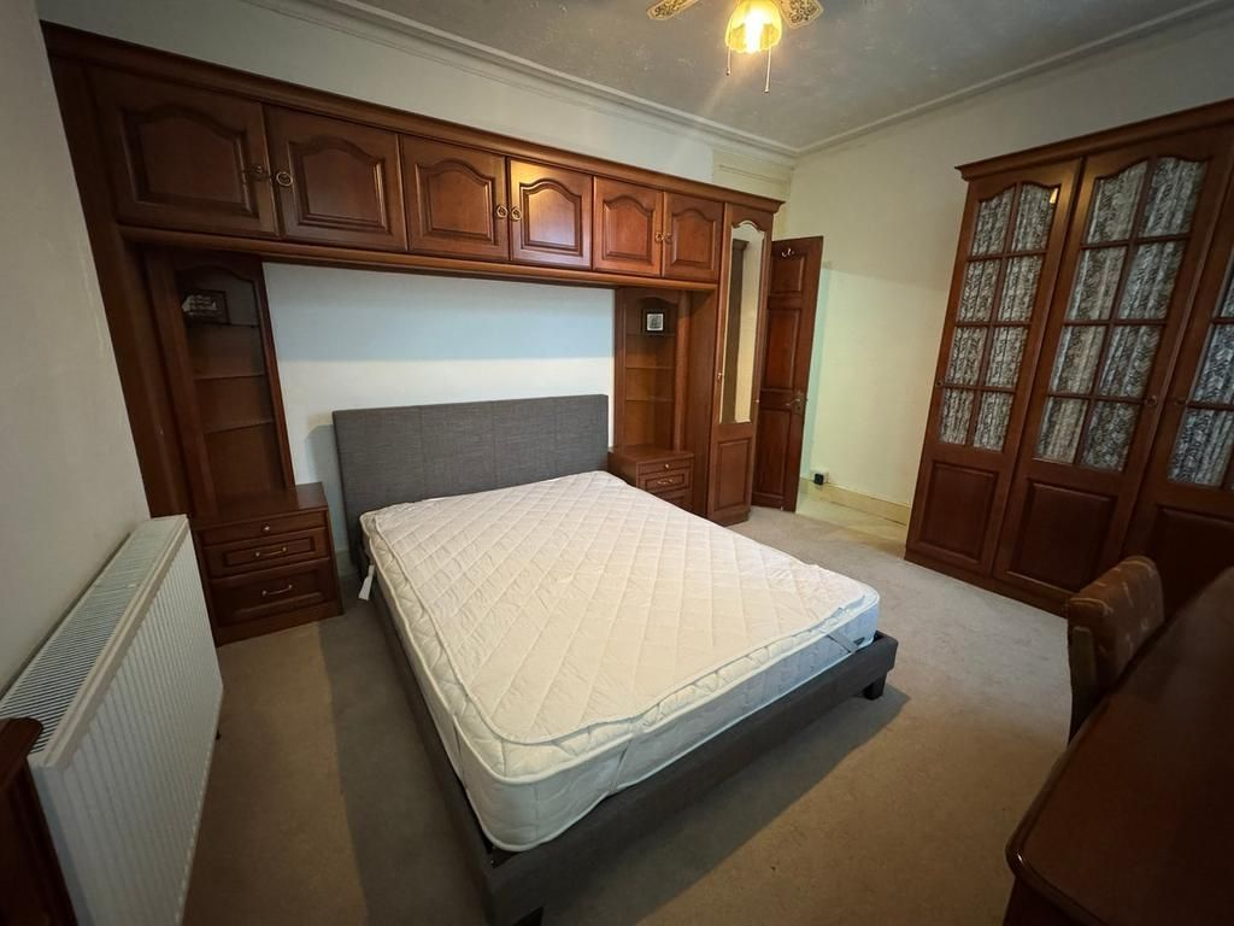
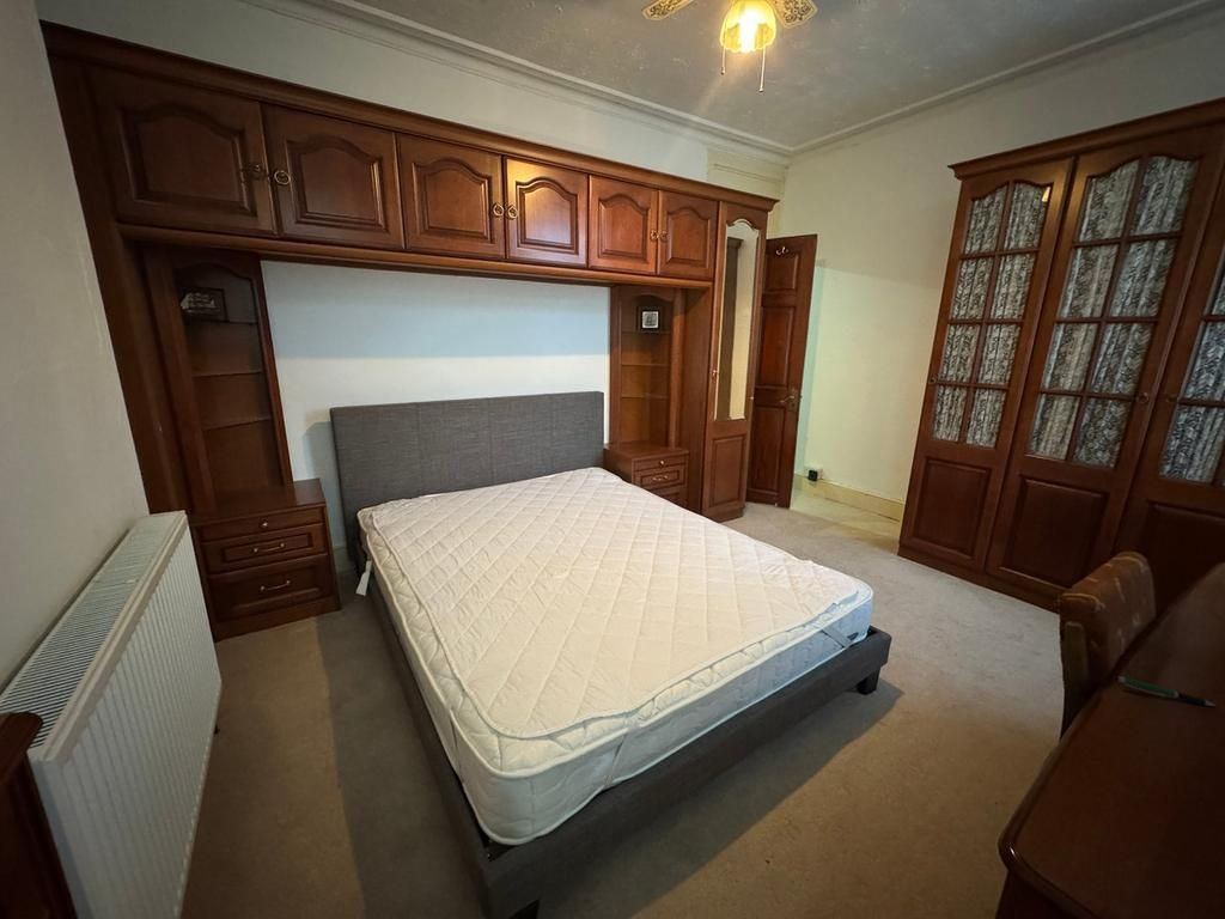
+ pen (1163, 690)
